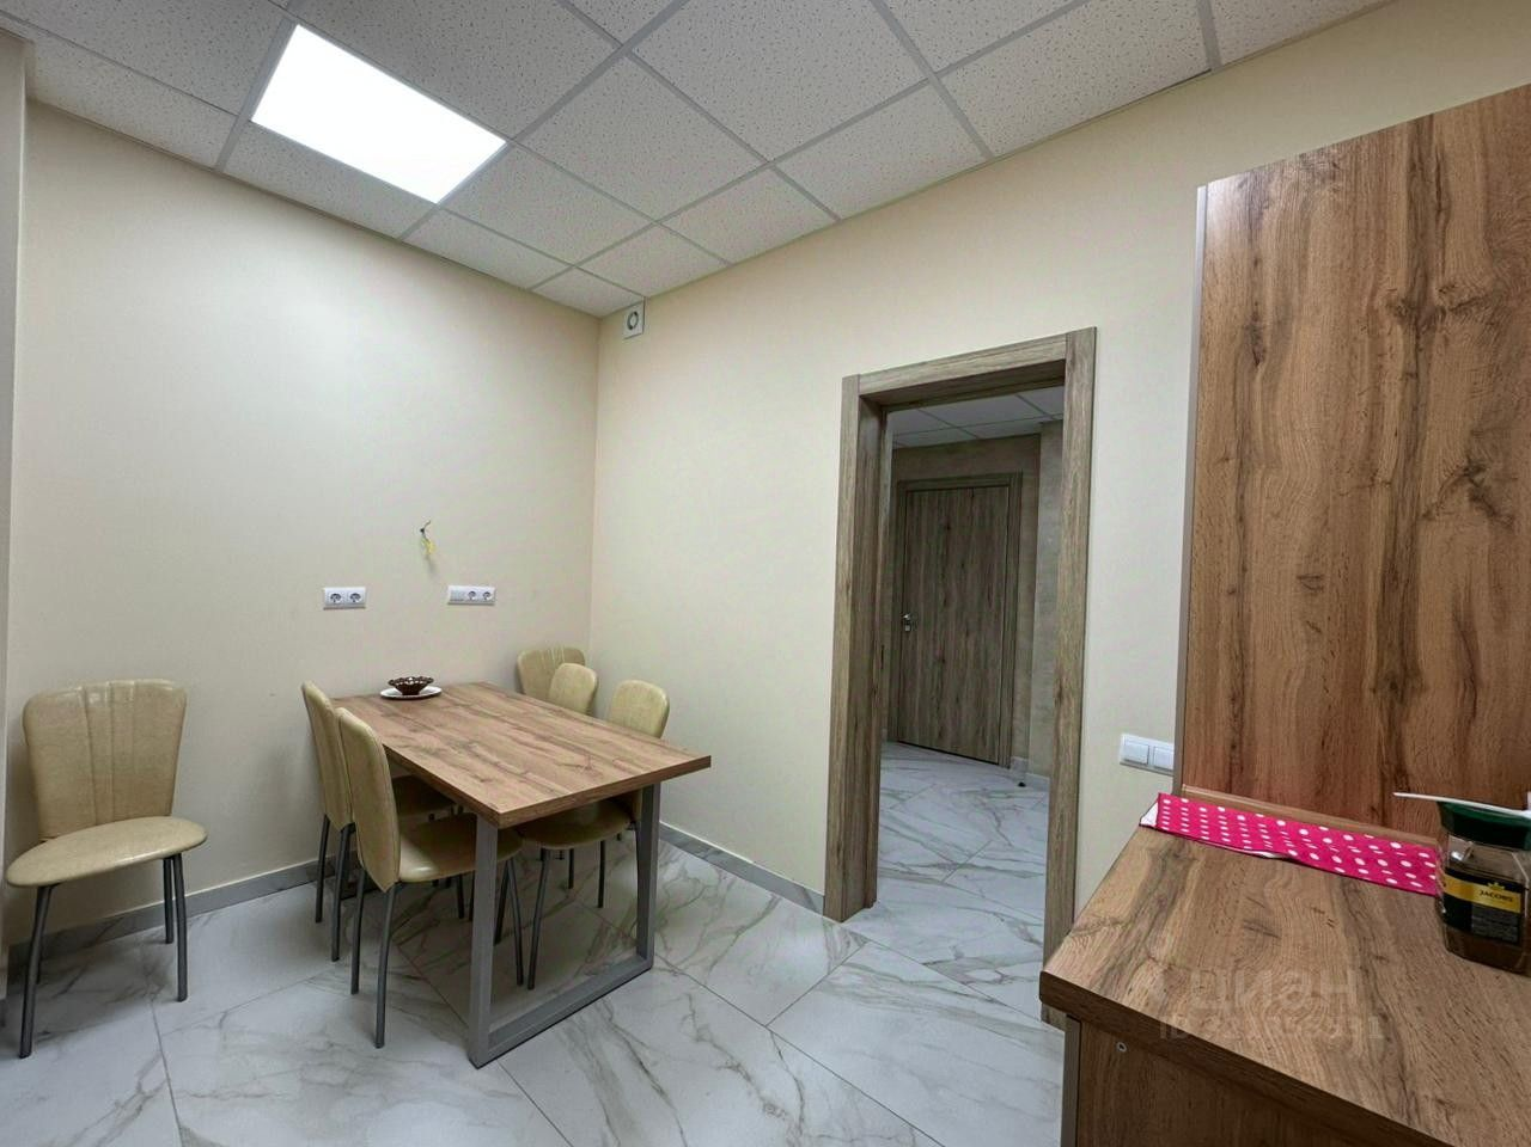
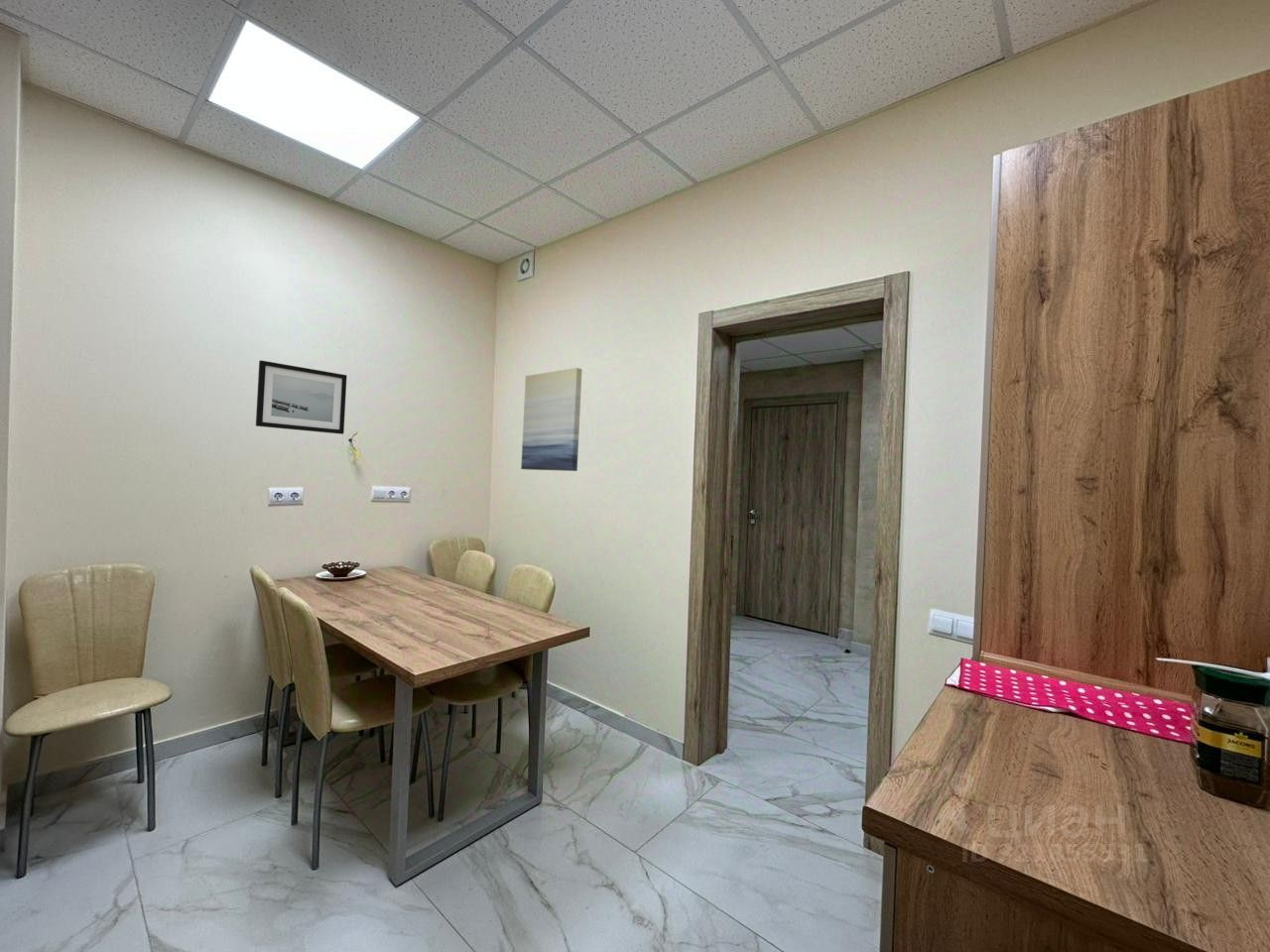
+ wall art (304, 399)
+ wall art (550, 420)
